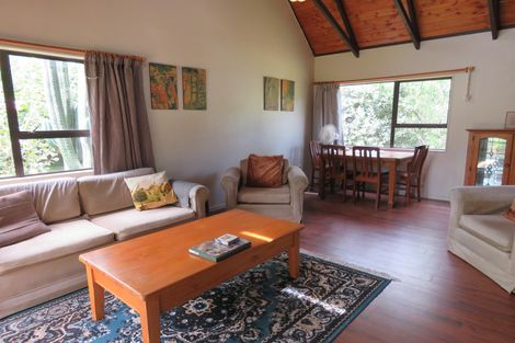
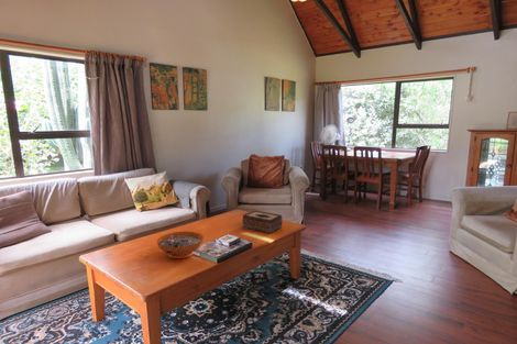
+ tissue box (262, 221)
+ decorative bowl (180, 245)
